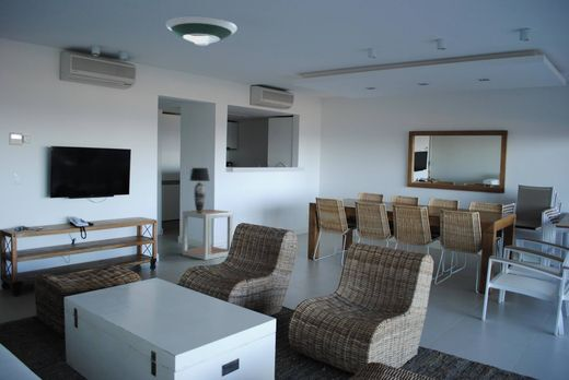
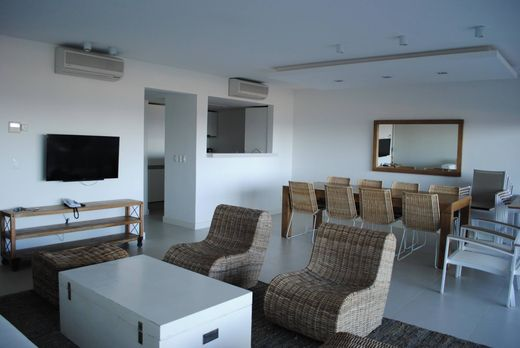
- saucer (201, 35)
- table lamp (199, 189)
- side table (207, 233)
